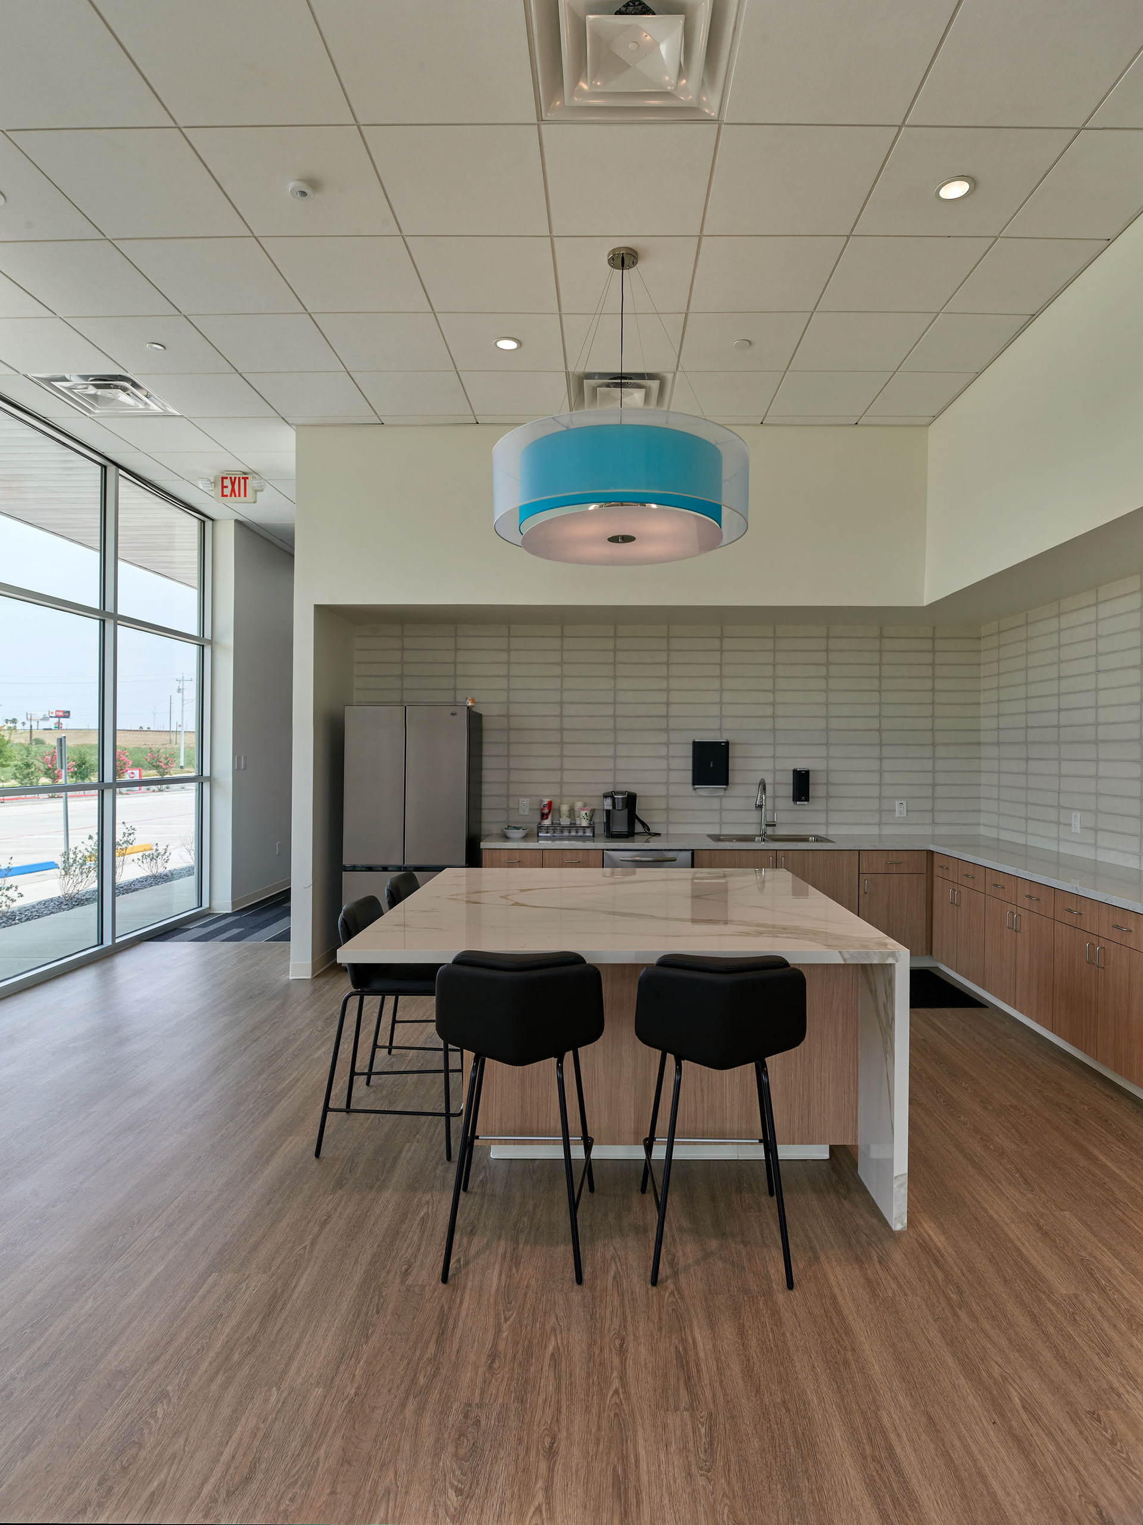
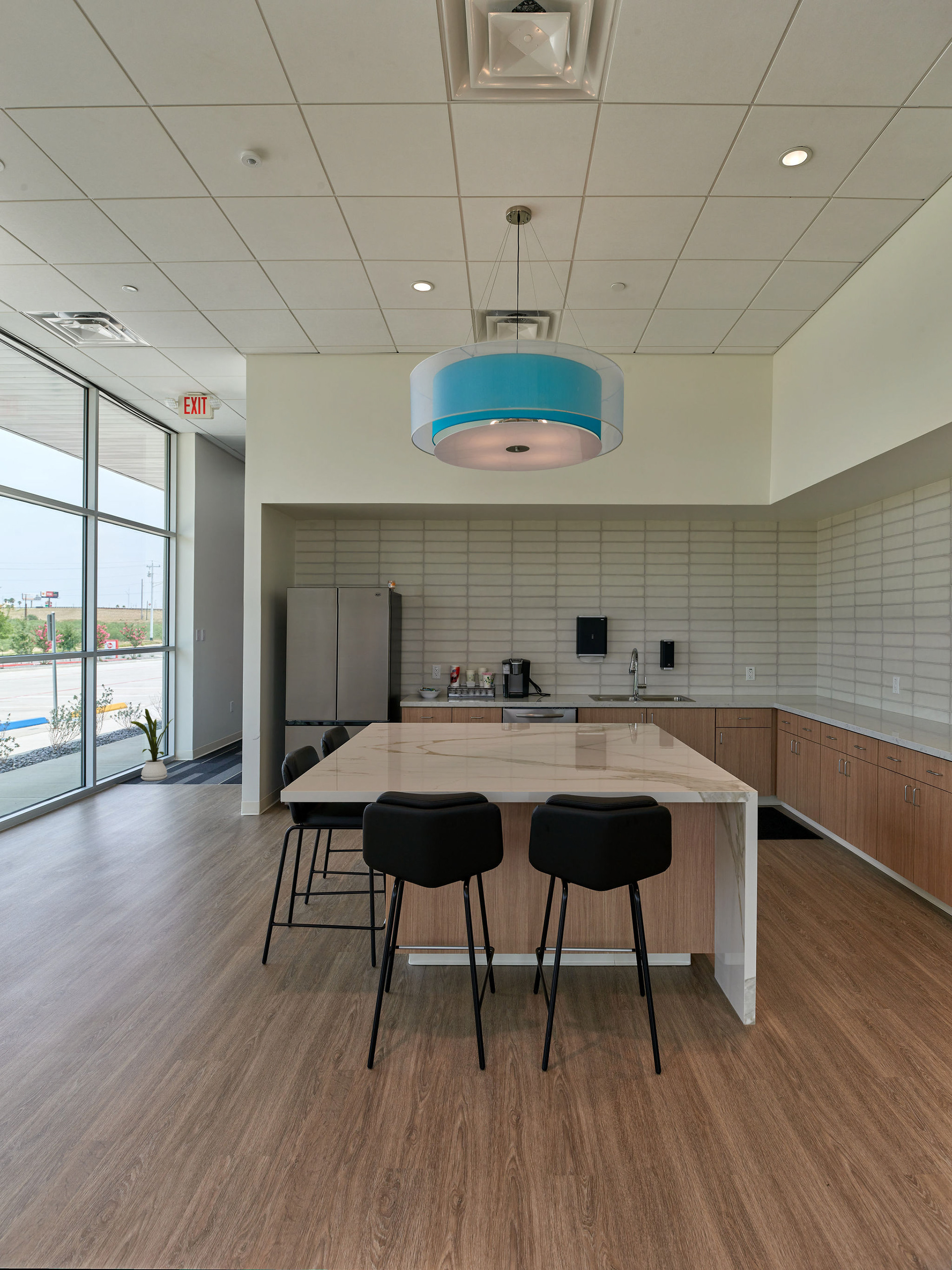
+ house plant (152, 743)
